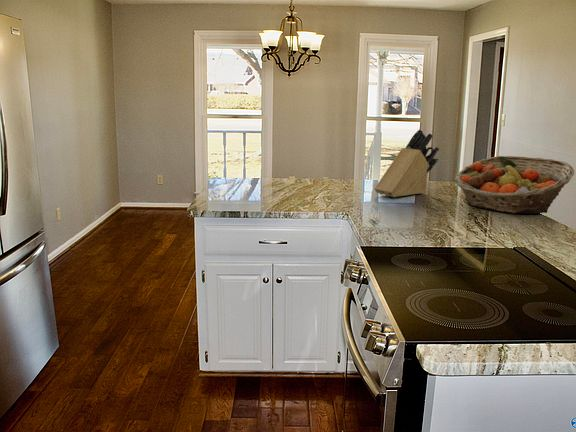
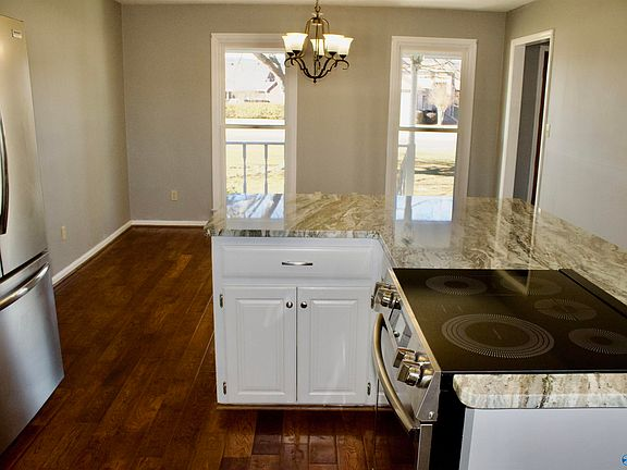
- knife block (408, 162)
- fruit basket (510, 183)
